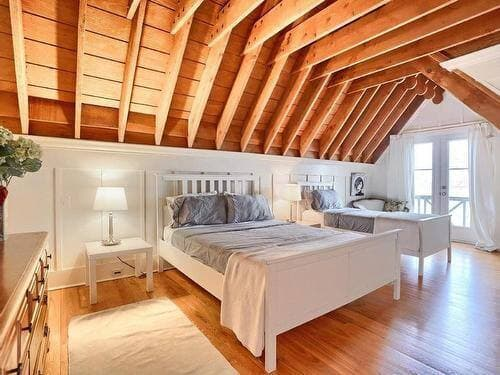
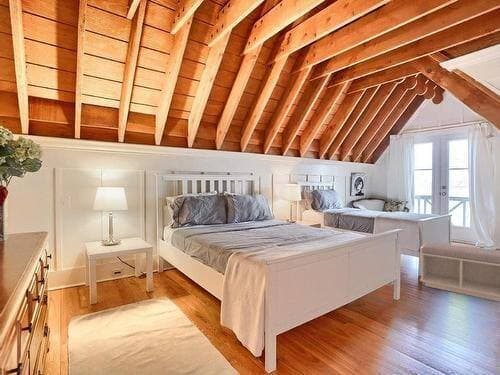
+ bench (461, 268)
